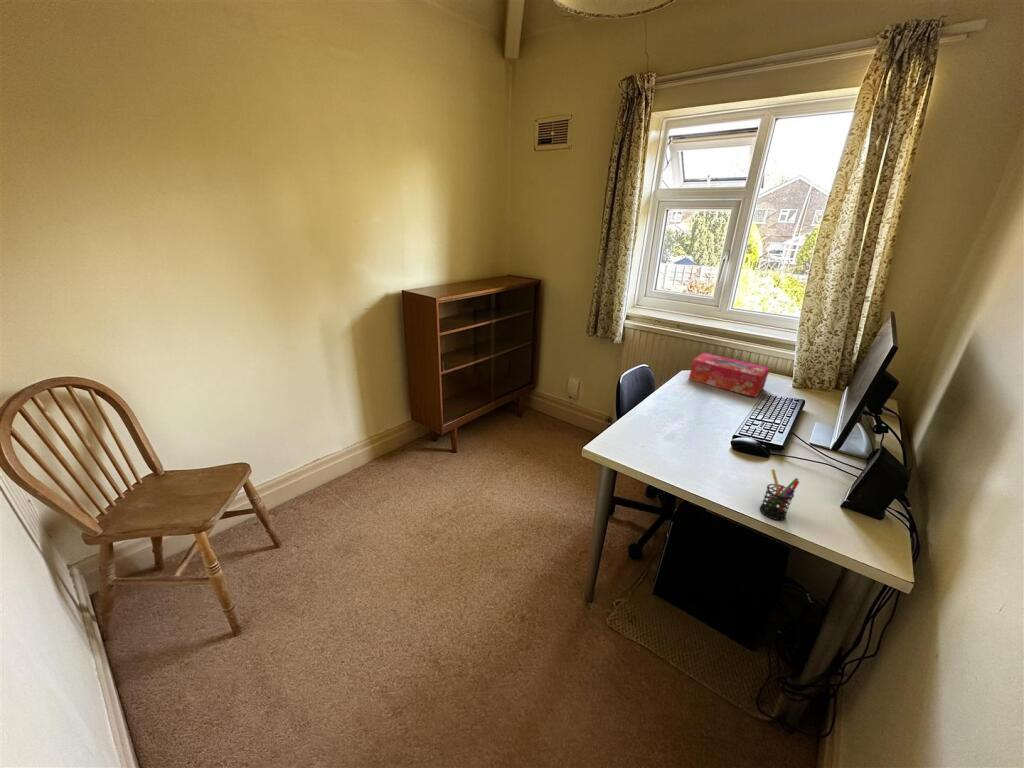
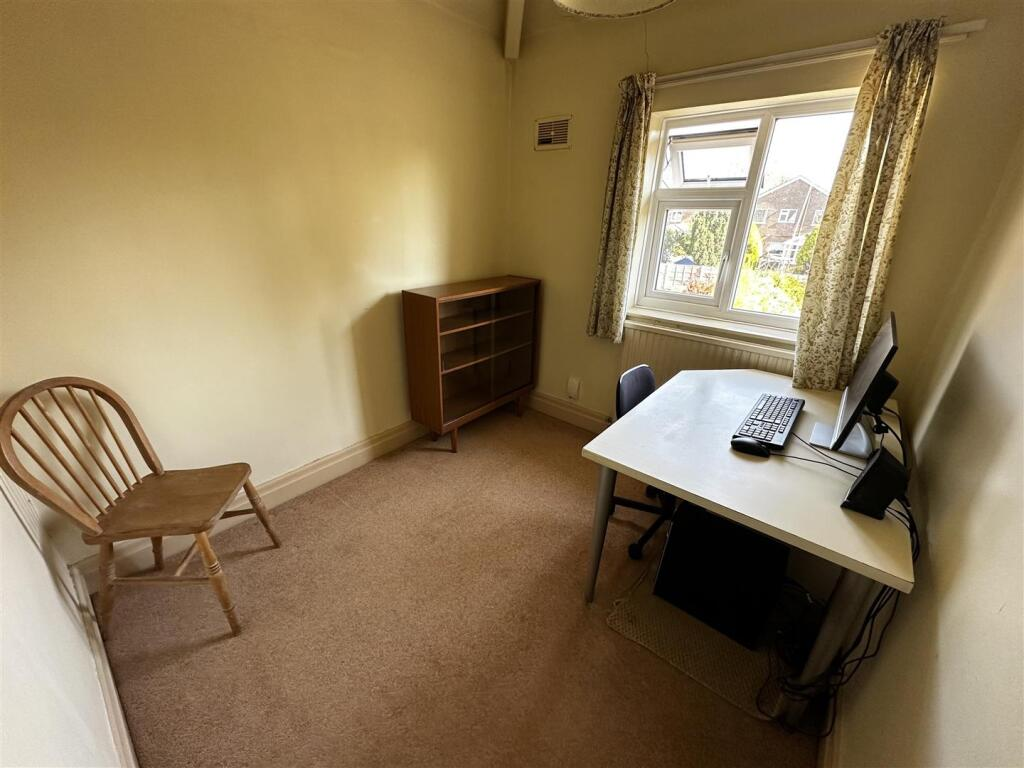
- pen holder (782, 494)
- tissue box (728, 373)
